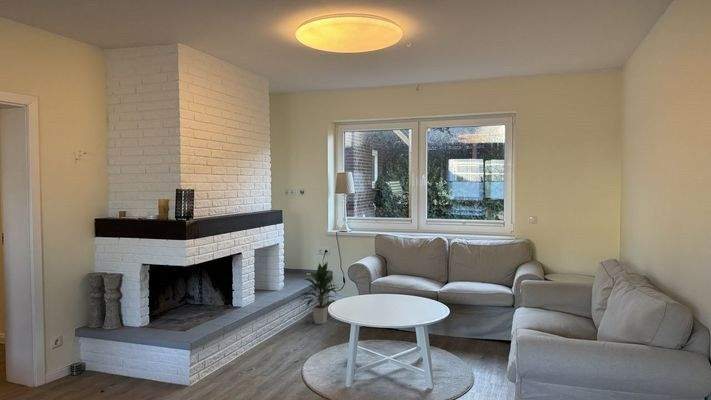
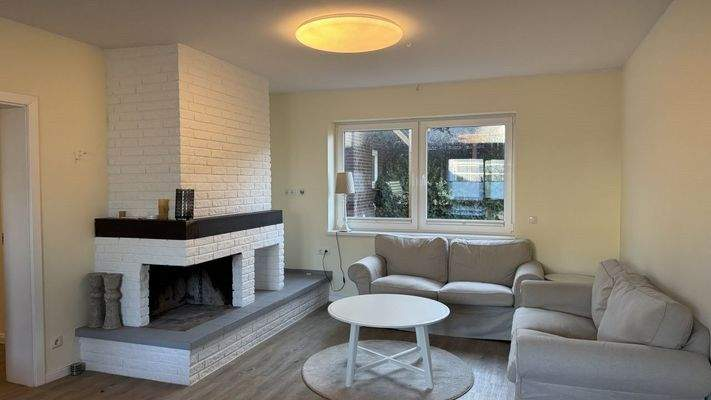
- indoor plant (321, 293)
